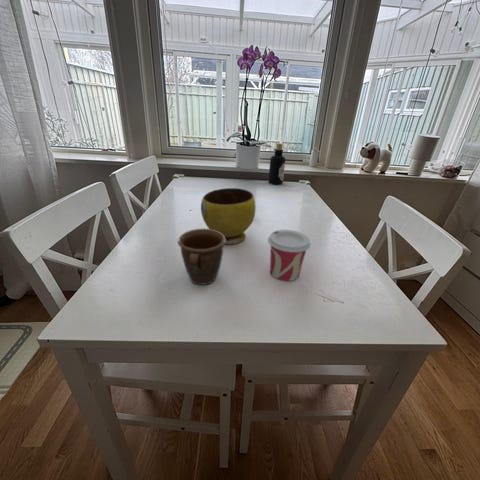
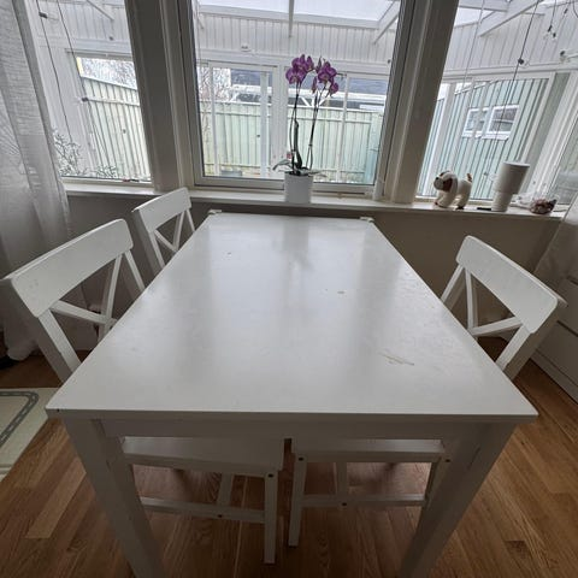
- bowl (228, 216)
- mug (201, 260)
- bottle (277, 163)
- cup (287, 255)
